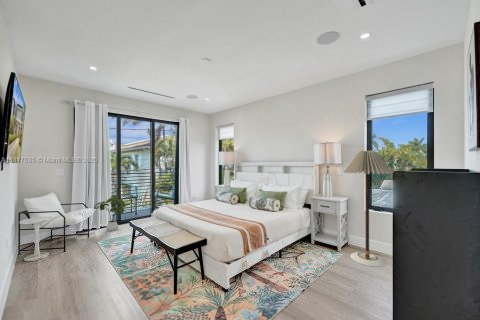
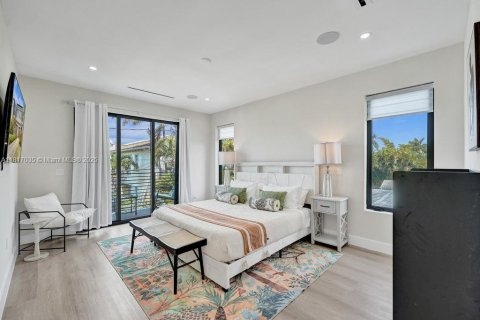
- floor lamp (367, 204)
- house plant (115, 213)
